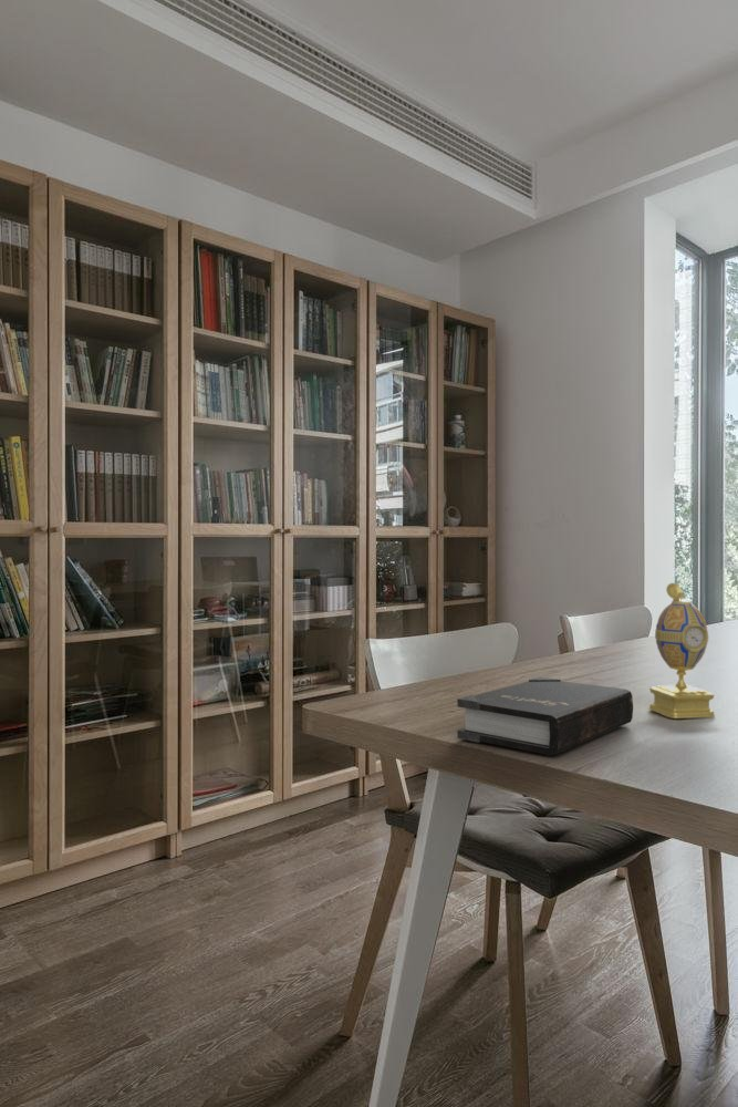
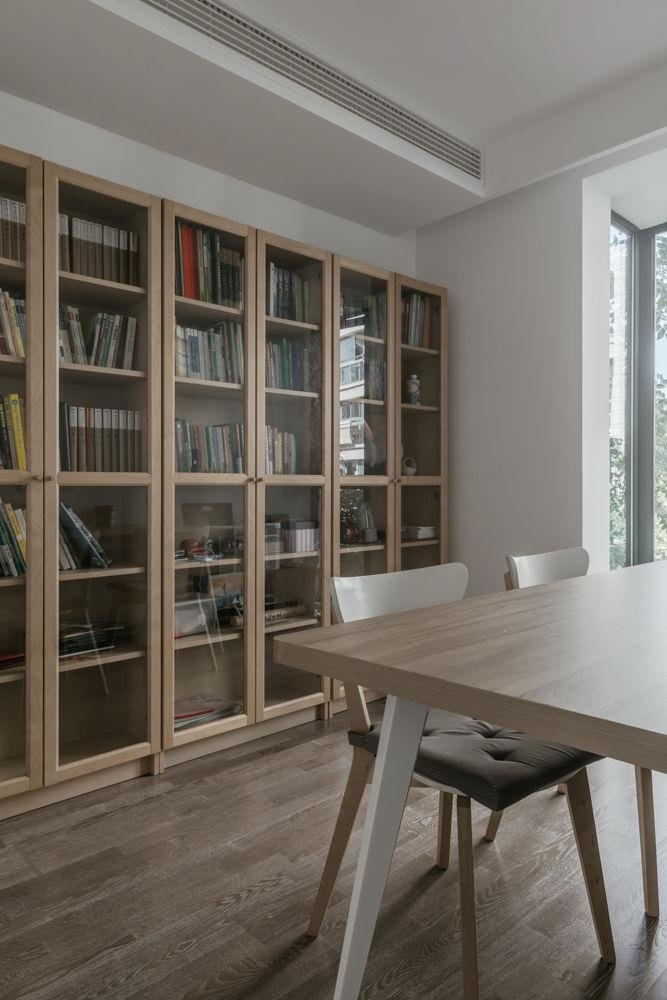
- decorative egg (680, 648)
- hardback book (548, 712)
